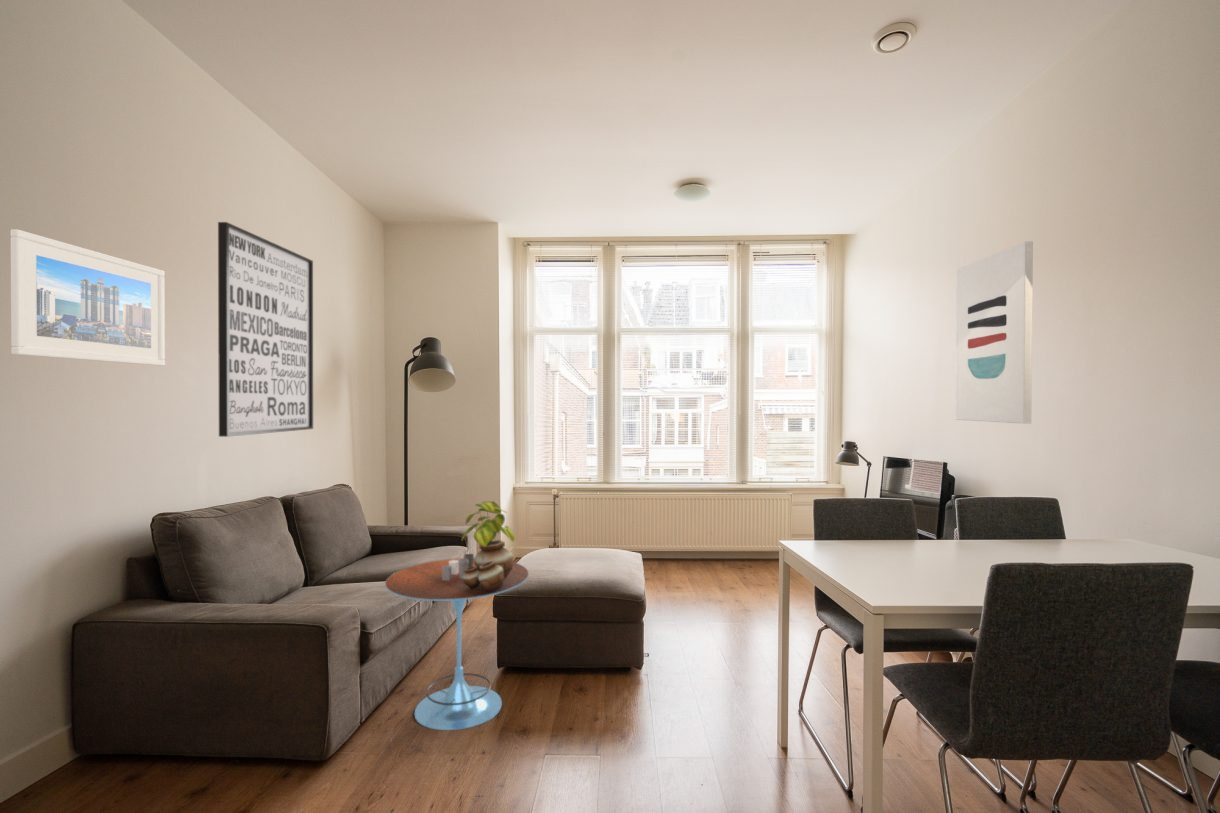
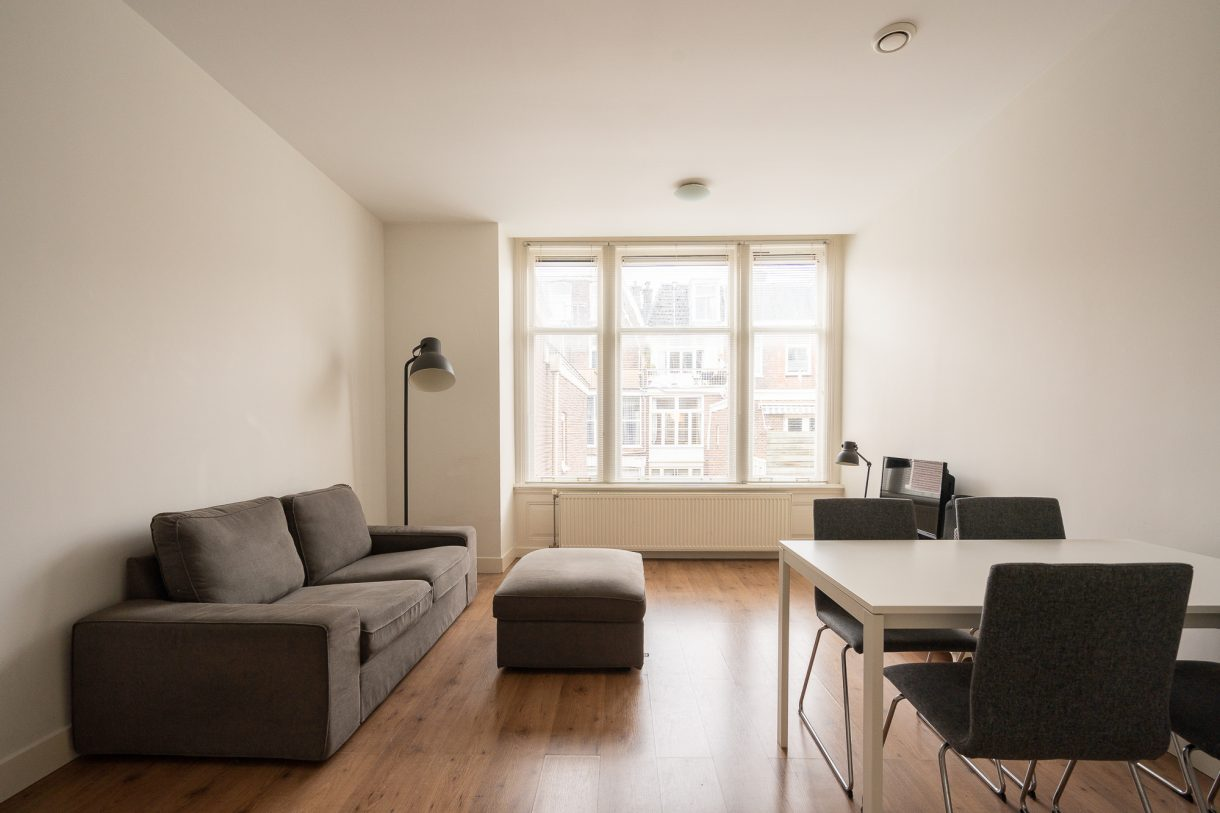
- potted plant (487, 542)
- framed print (98, 306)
- side table (458, 629)
- wall art (271, 338)
- wall art (990, 339)
